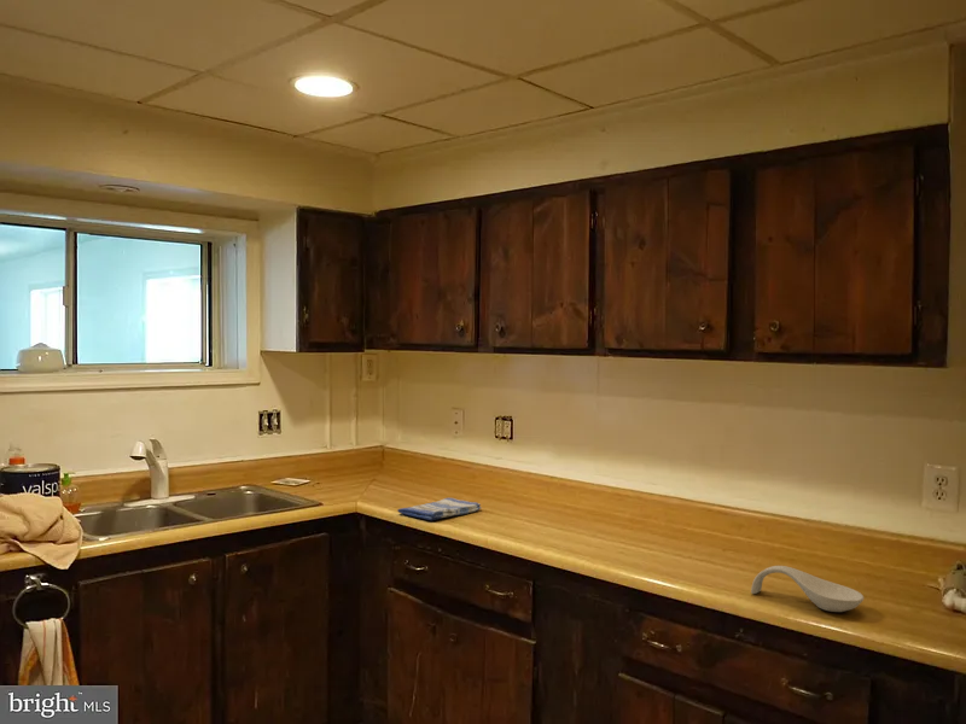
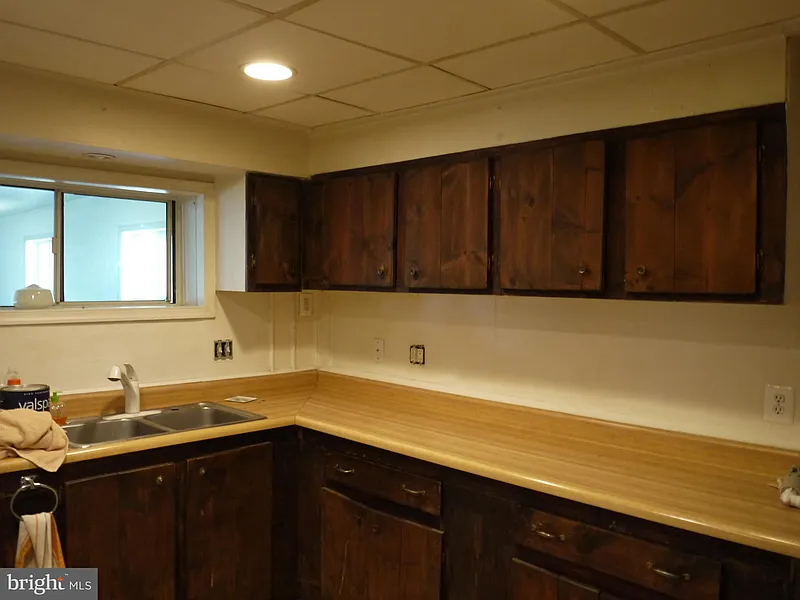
- dish towel (440, 508)
- spoon rest (805, 586)
